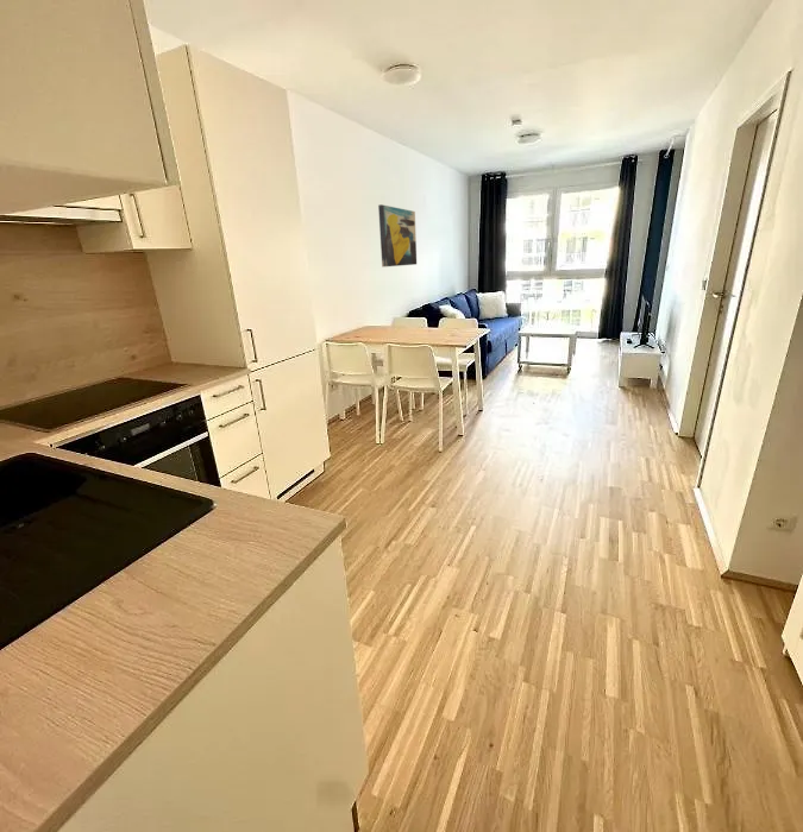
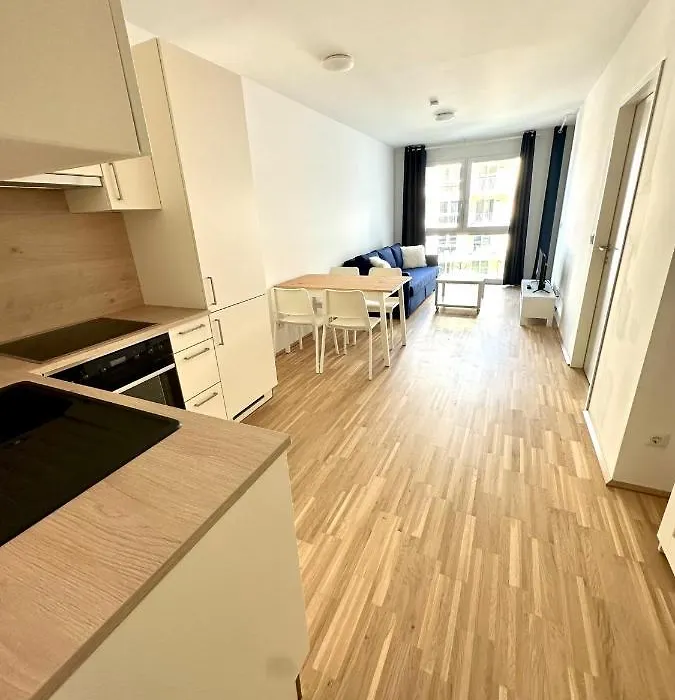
- wall art (399, 237)
